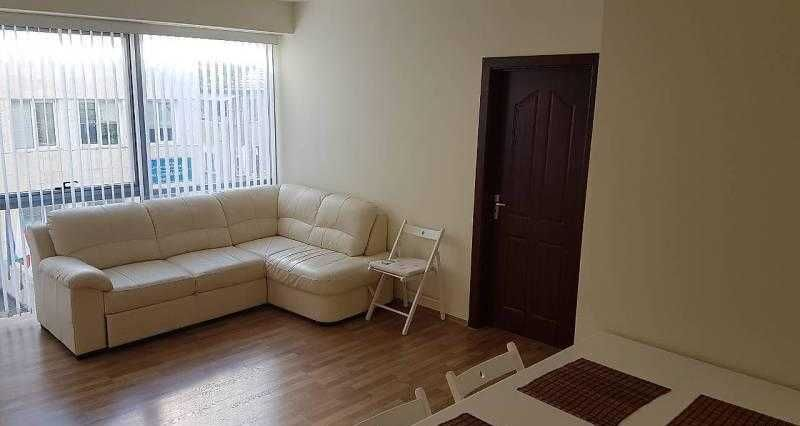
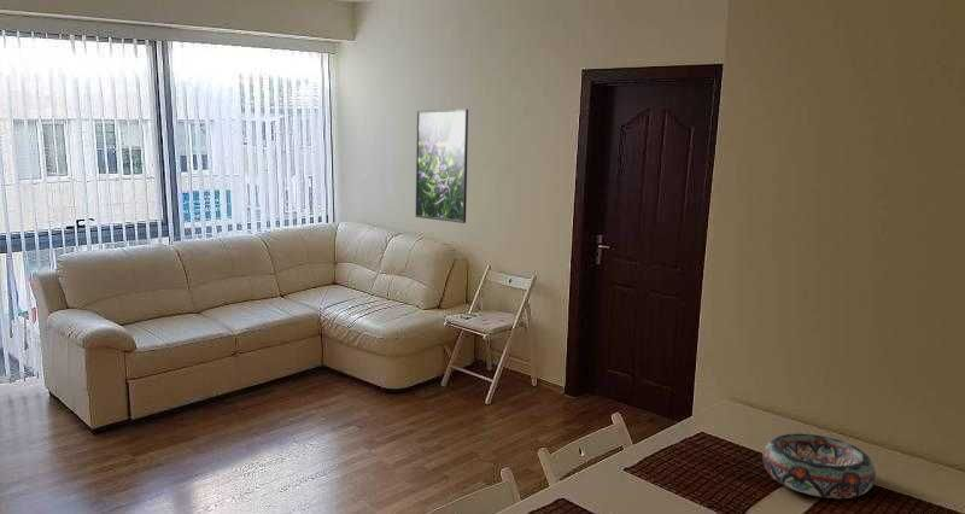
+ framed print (440, 165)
+ decorative bowl (817, 465)
